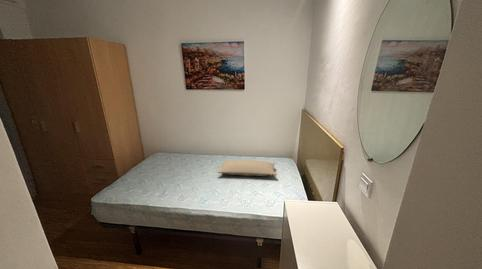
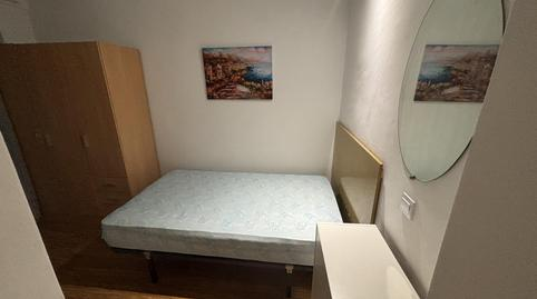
- pillow (247, 167)
